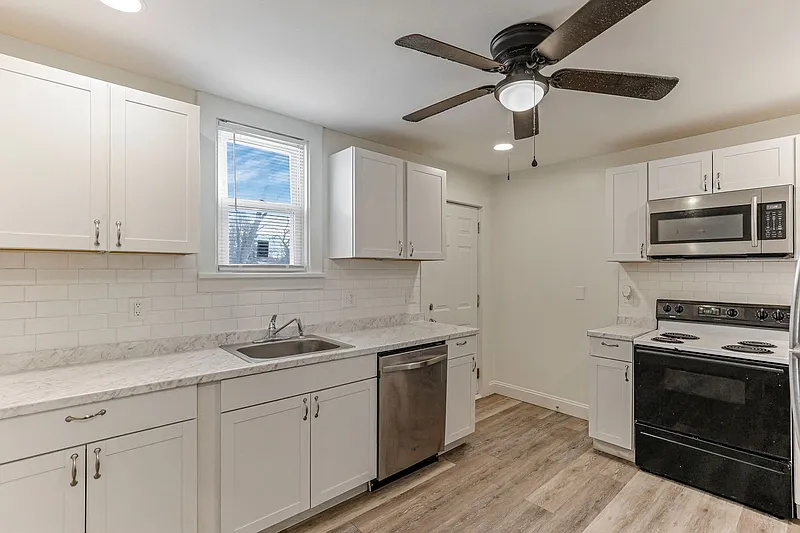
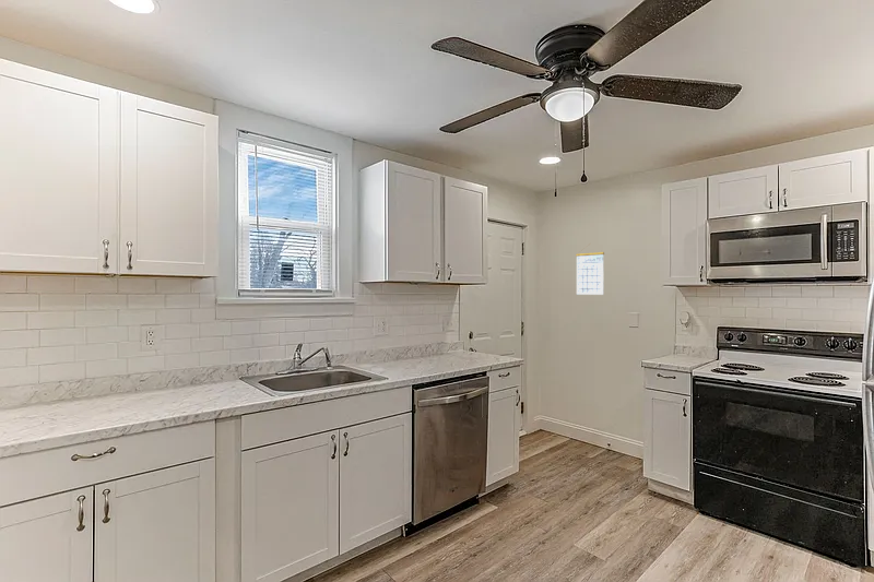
+ calendar (589, 269)
